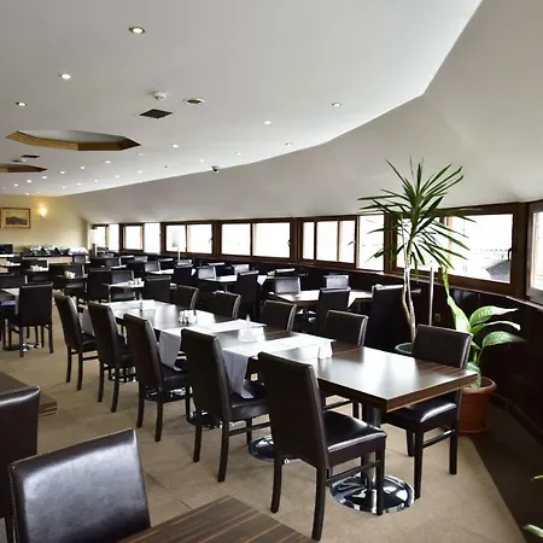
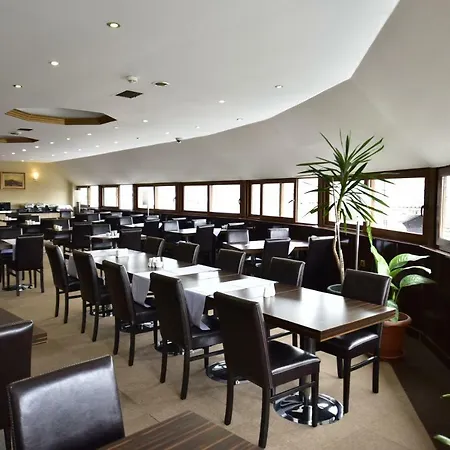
- candle holder (247, 326)
